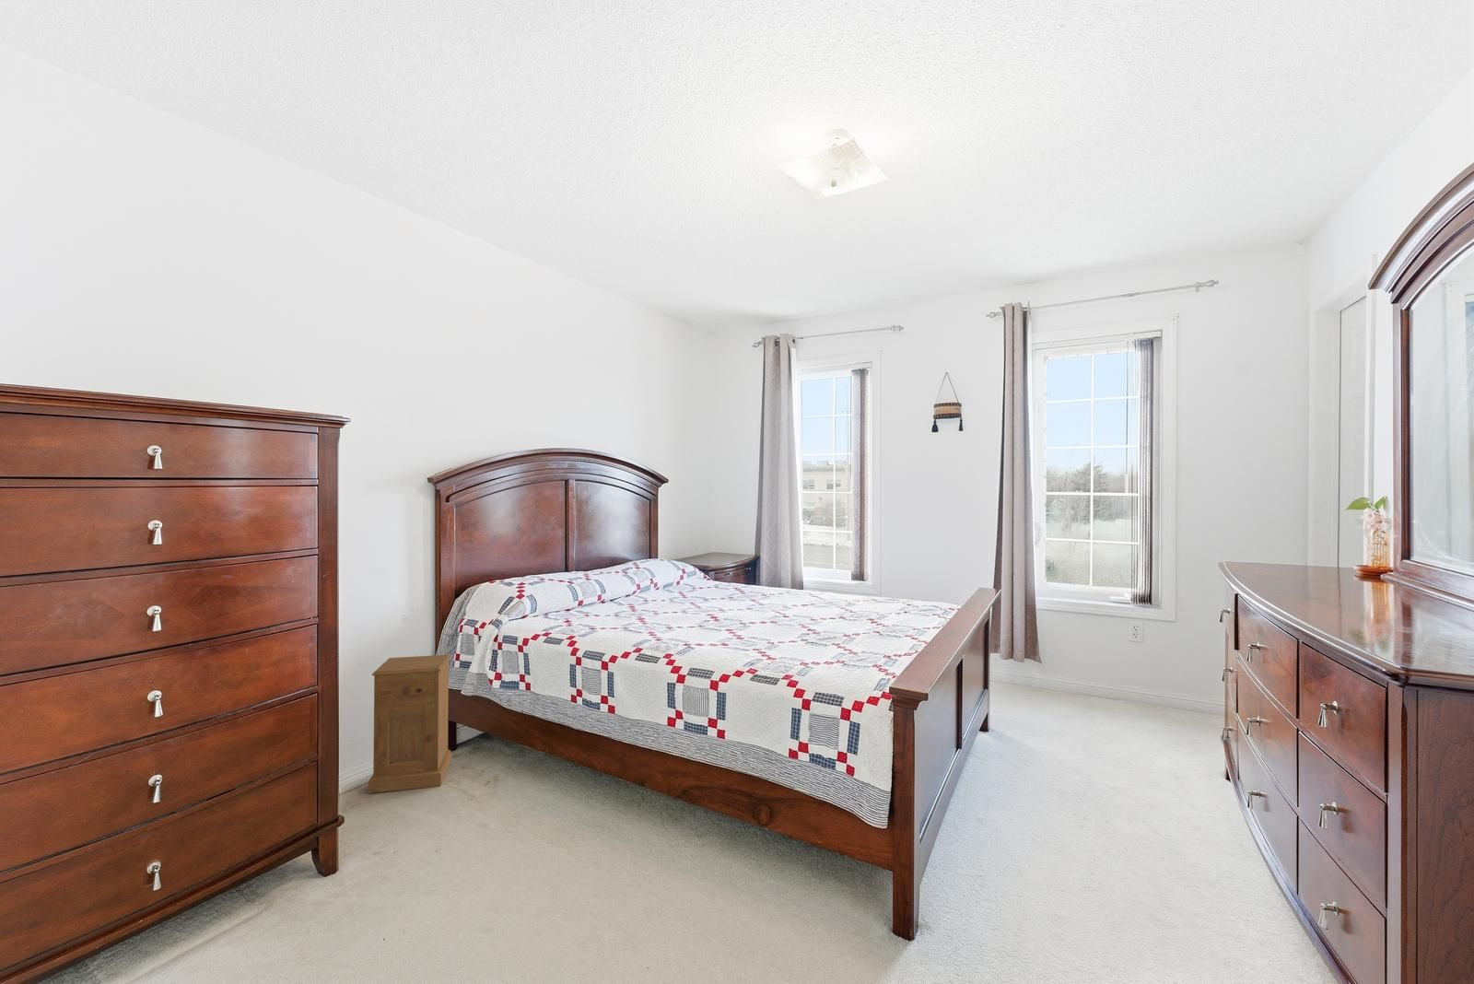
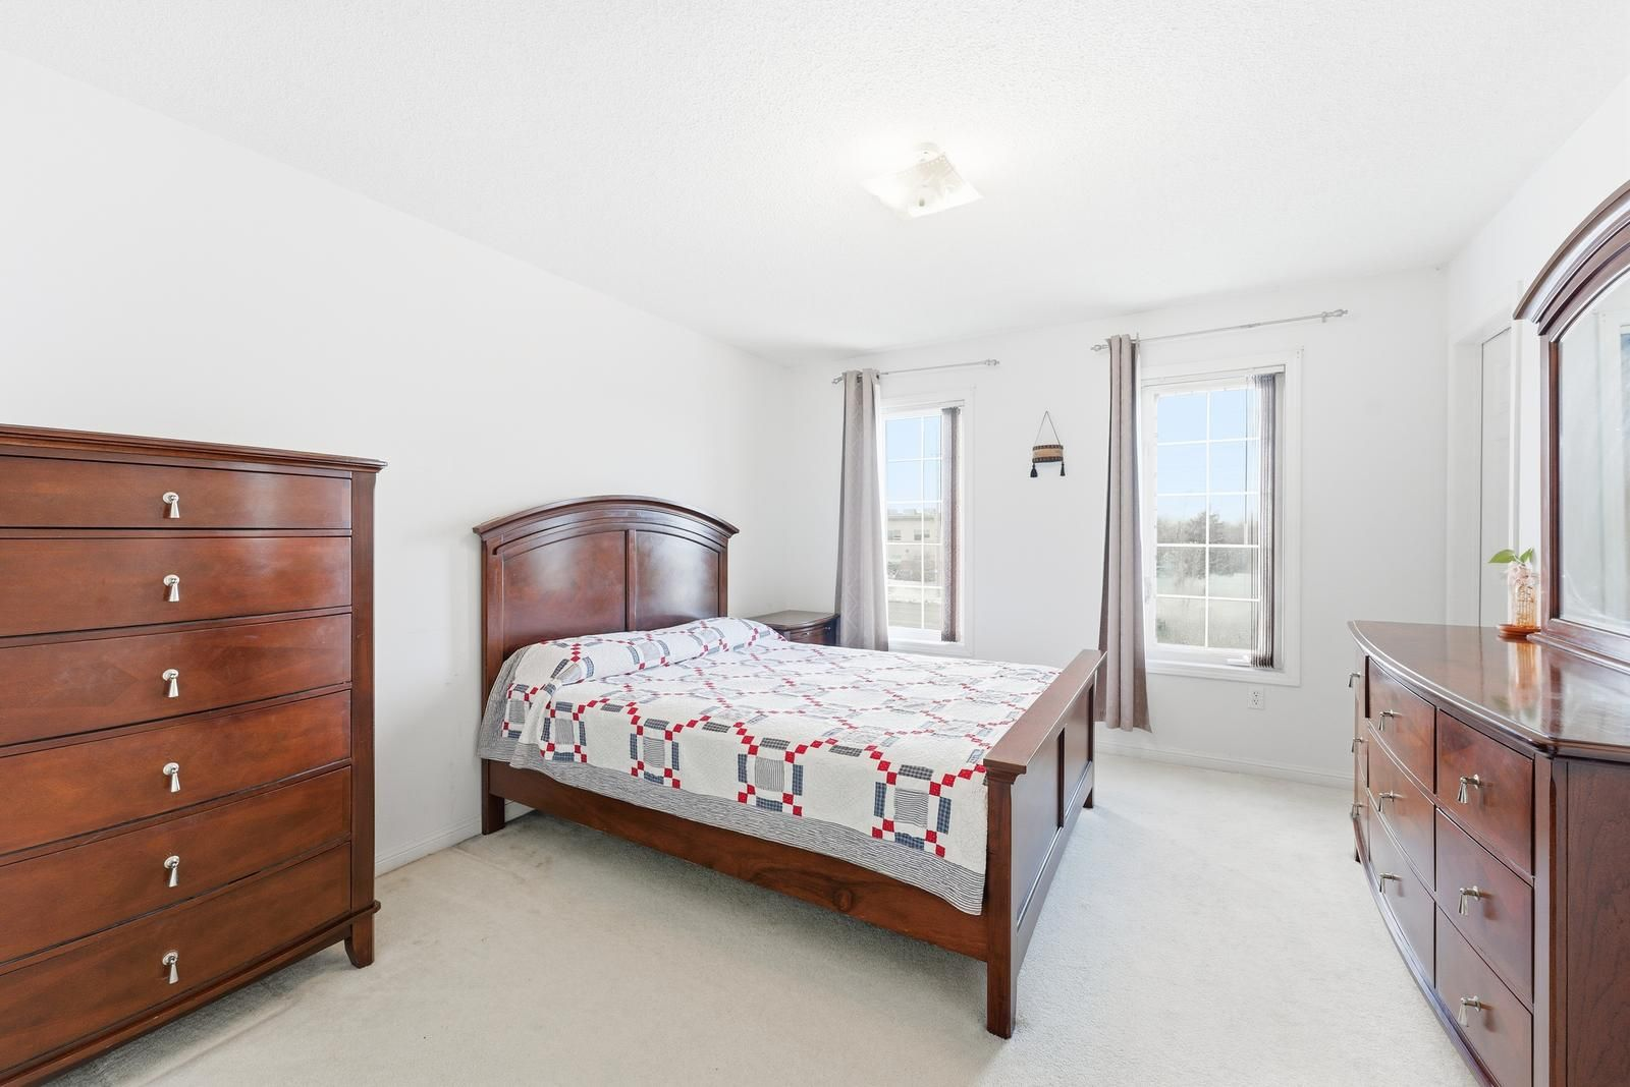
- nightstand (412, 719)
